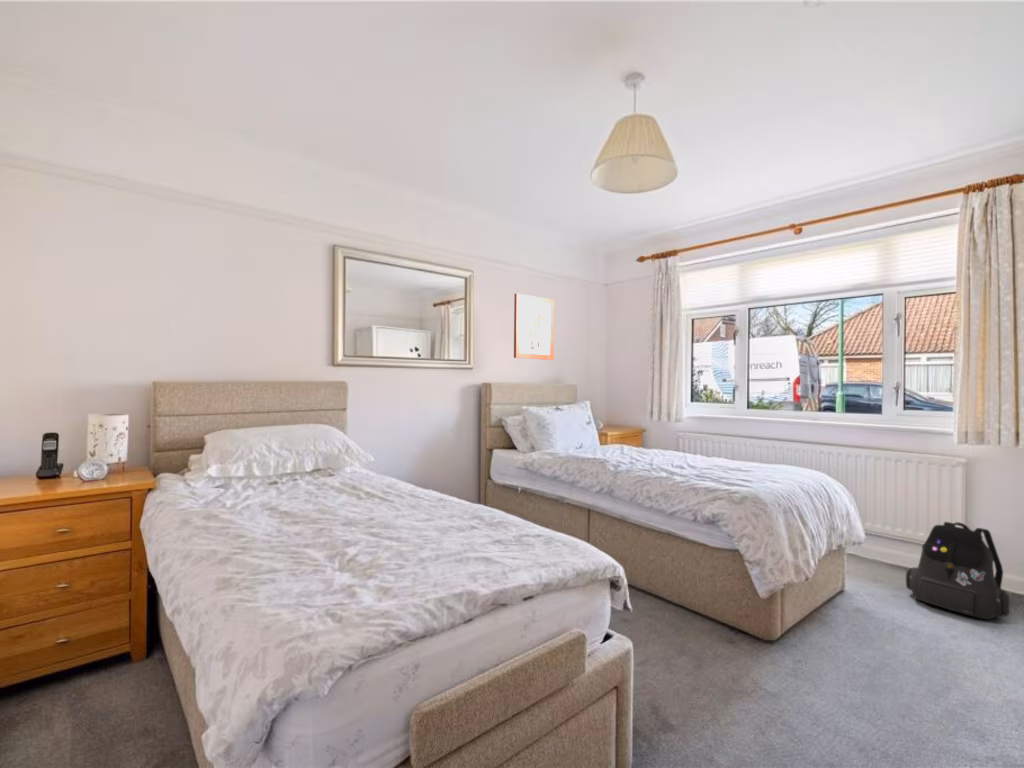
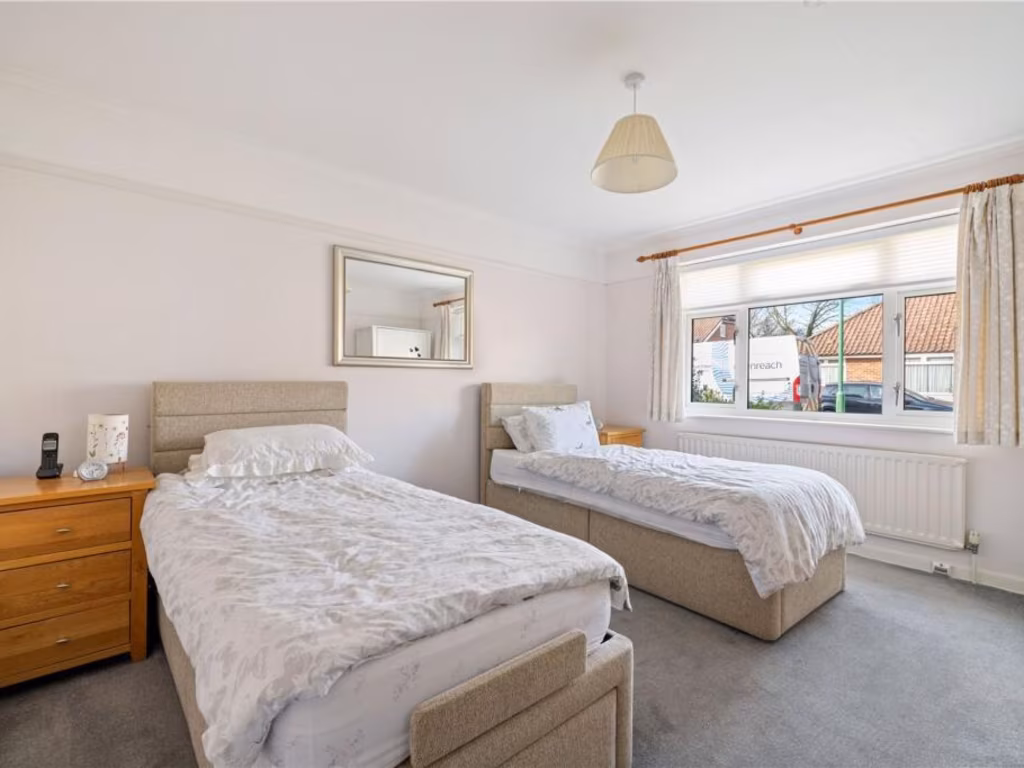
- wall art (534, 327)
- backpack (959, 562)
